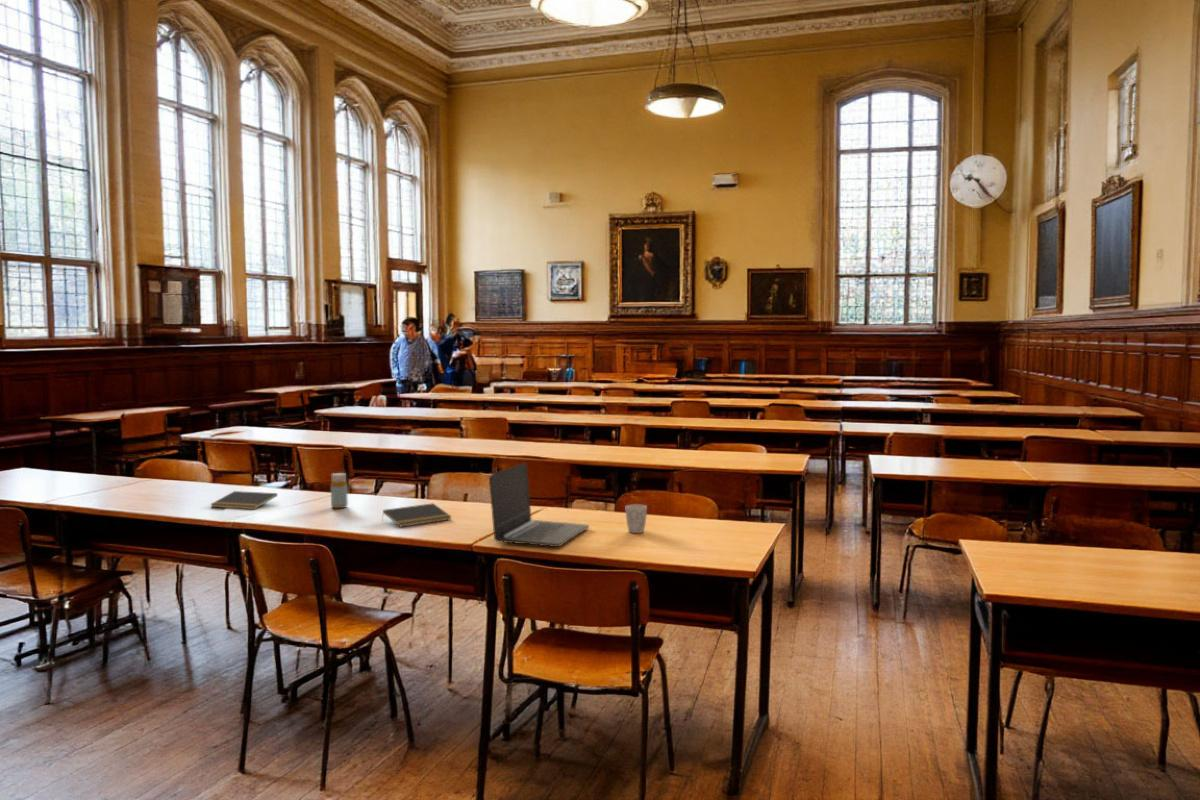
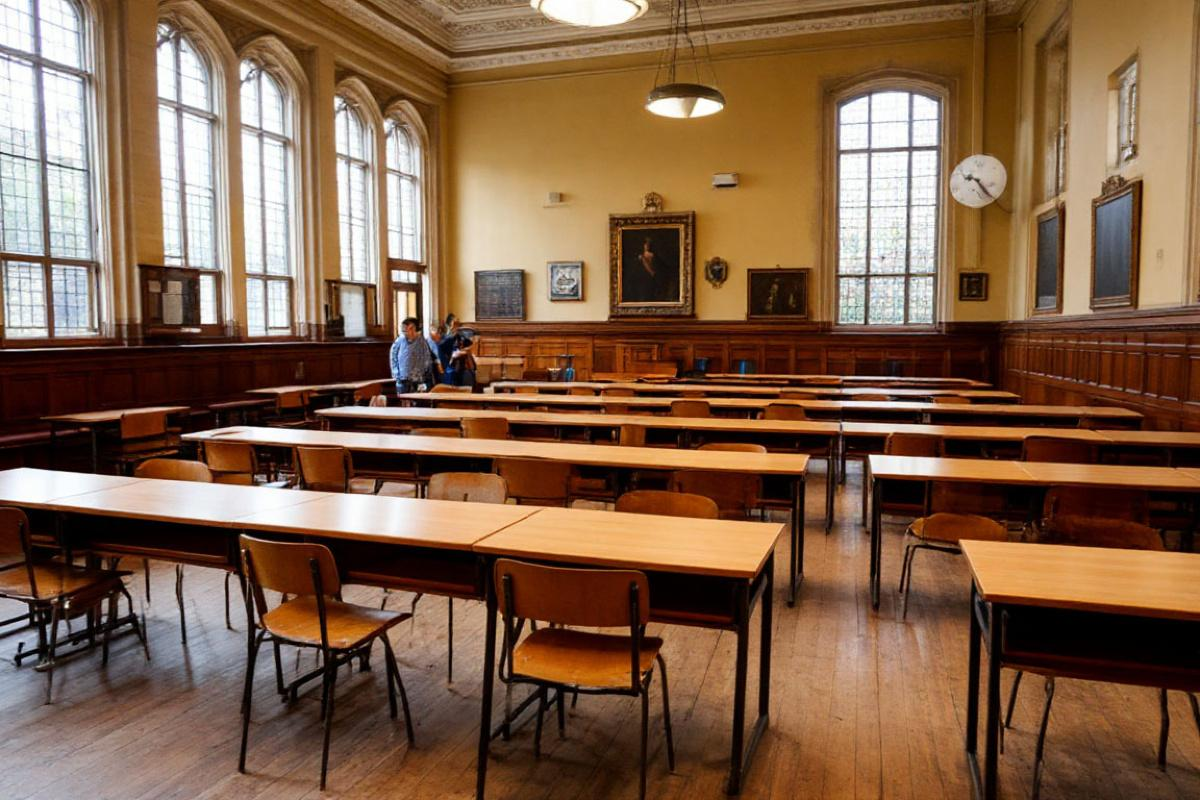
- notepad (417, 514)
- laptop (529, 502)
- mug (636, 518)
- notepad (244, 500)
- bottle (339, 490)
